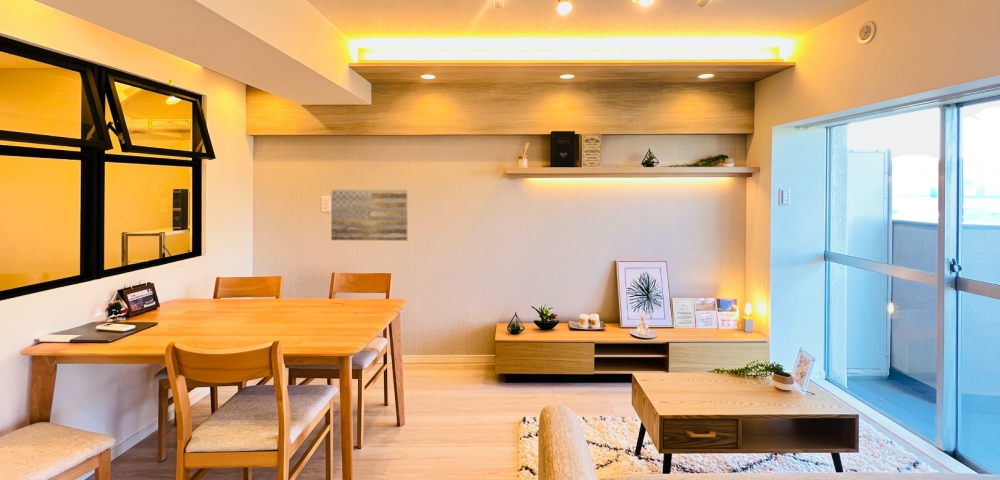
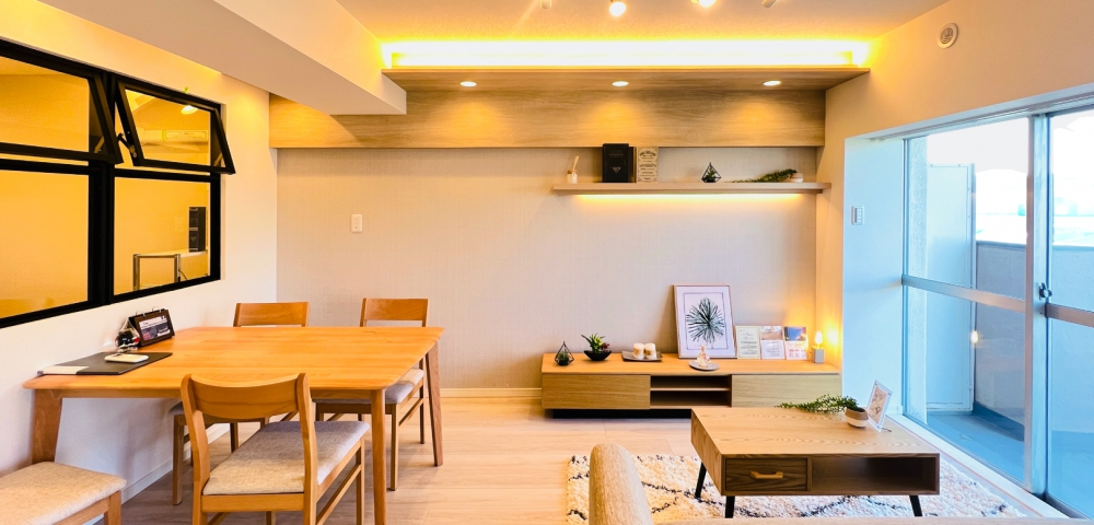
- wall art (369, 215)
